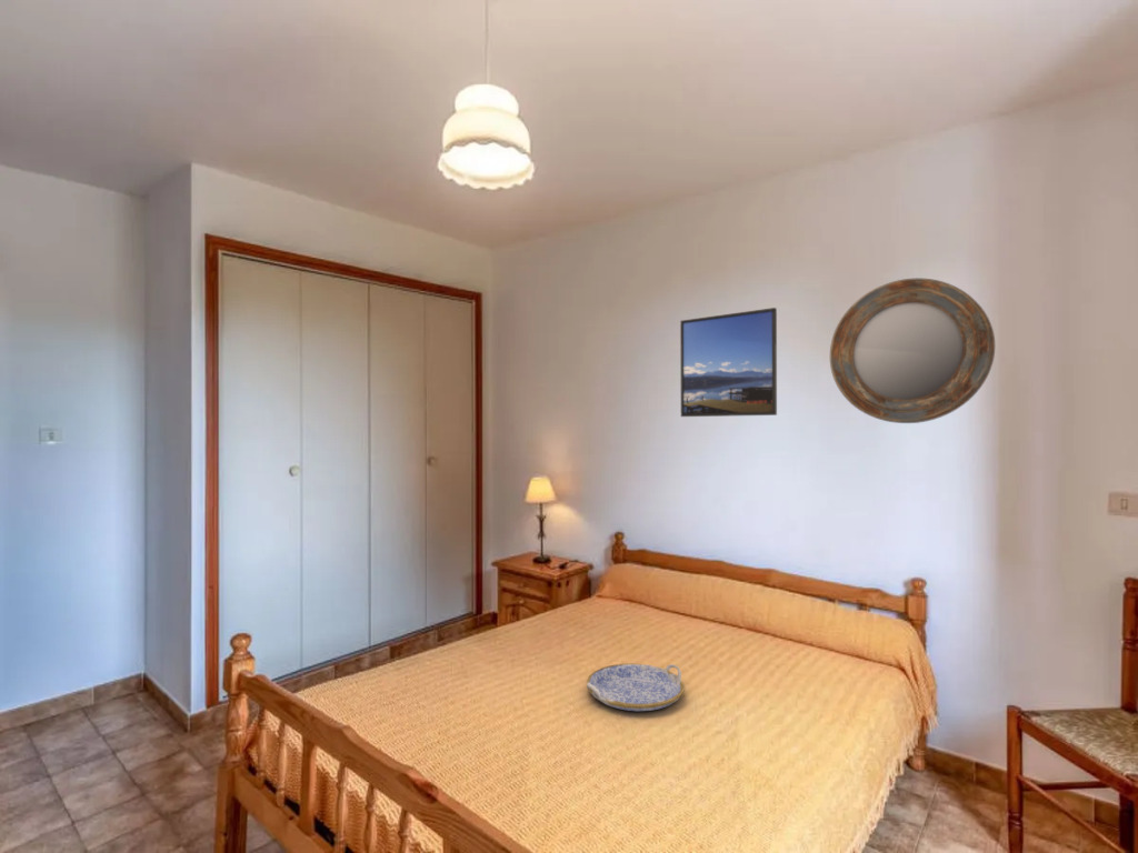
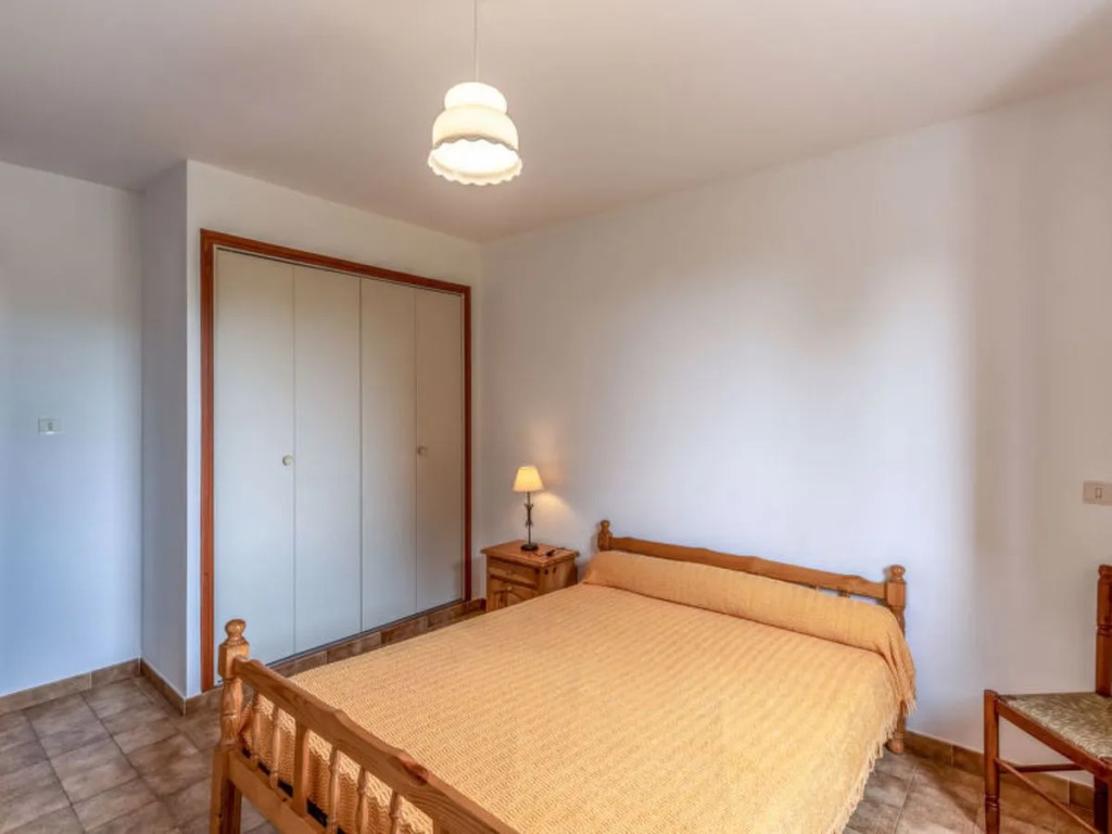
- home mirror (906, 351)
- serving tray (635, 684)
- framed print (726, 364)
